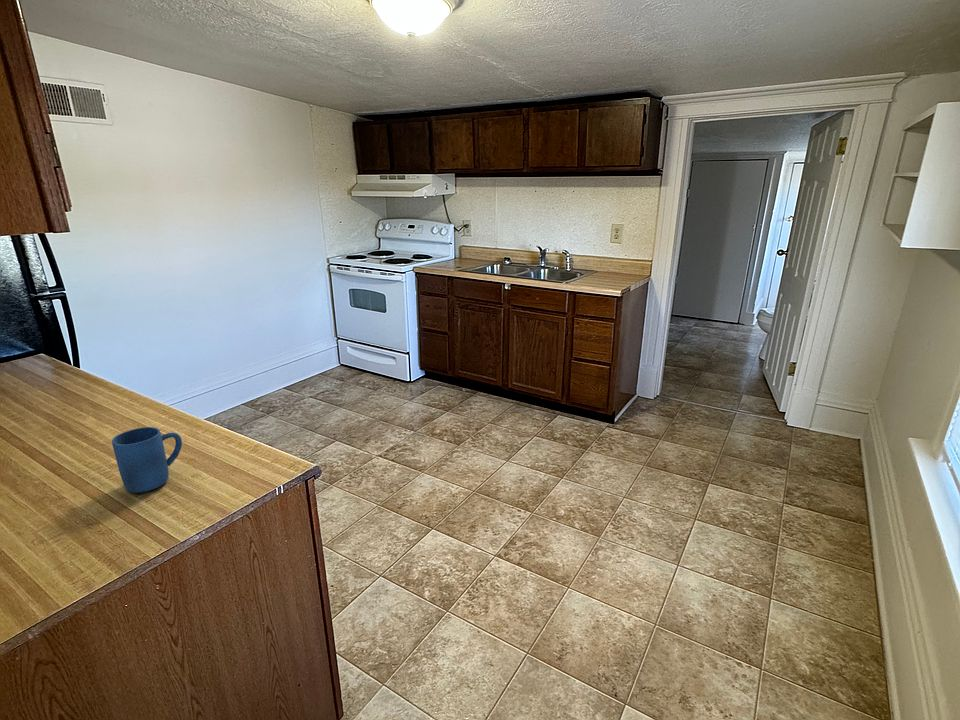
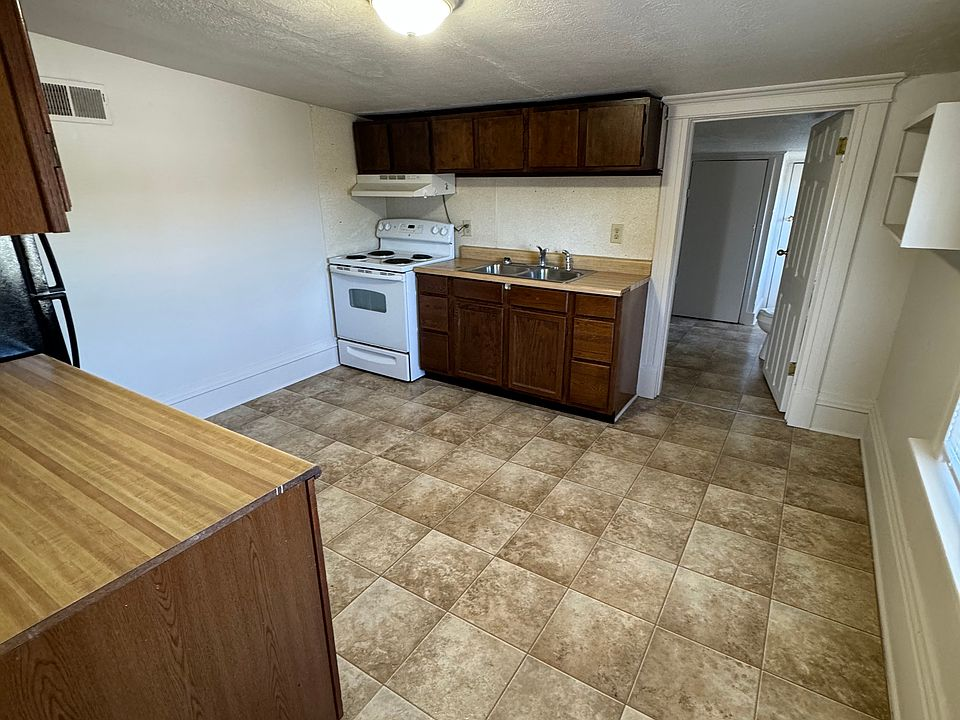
- mug (152, 457)
